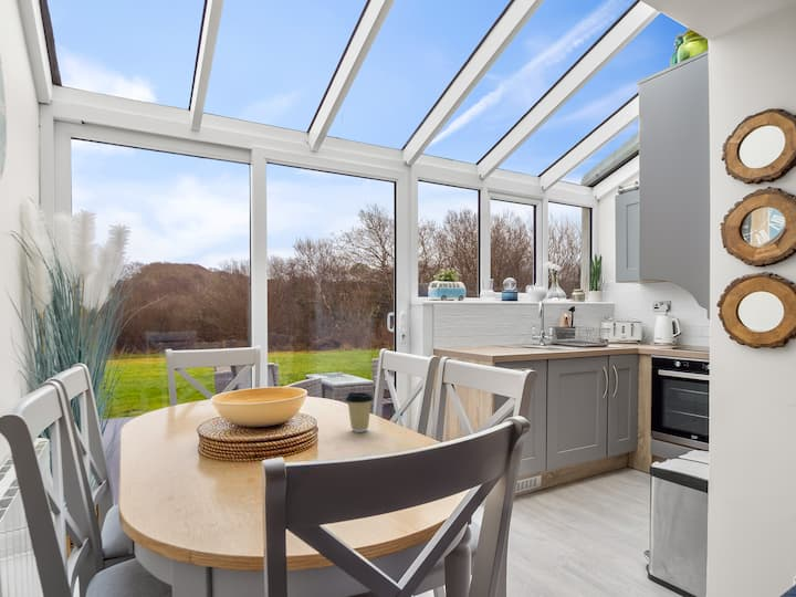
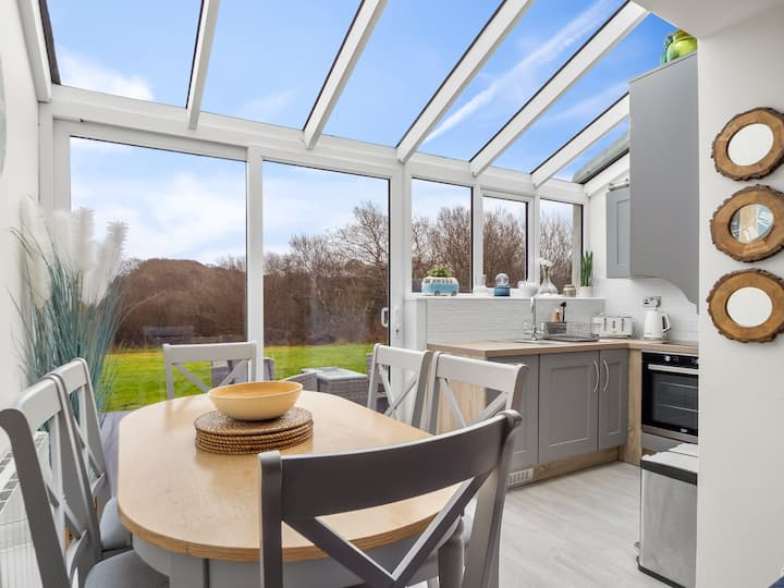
- coffee cup (359, 411)
